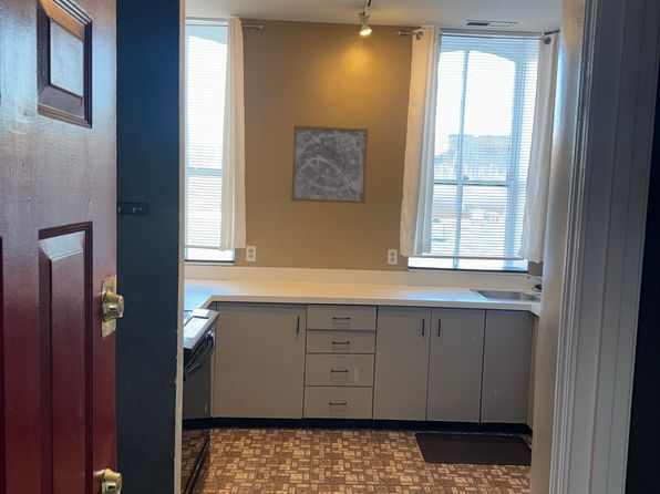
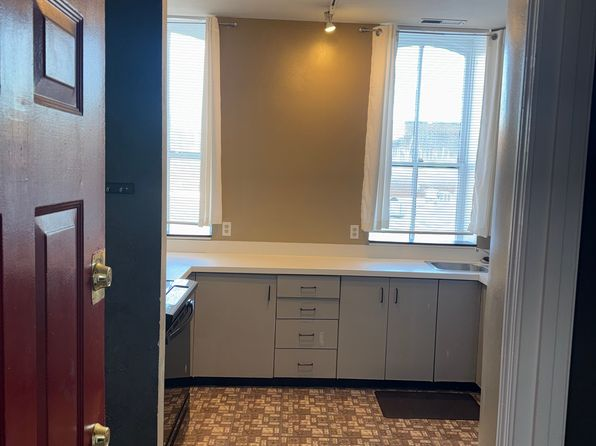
- wall art (329, 164)
